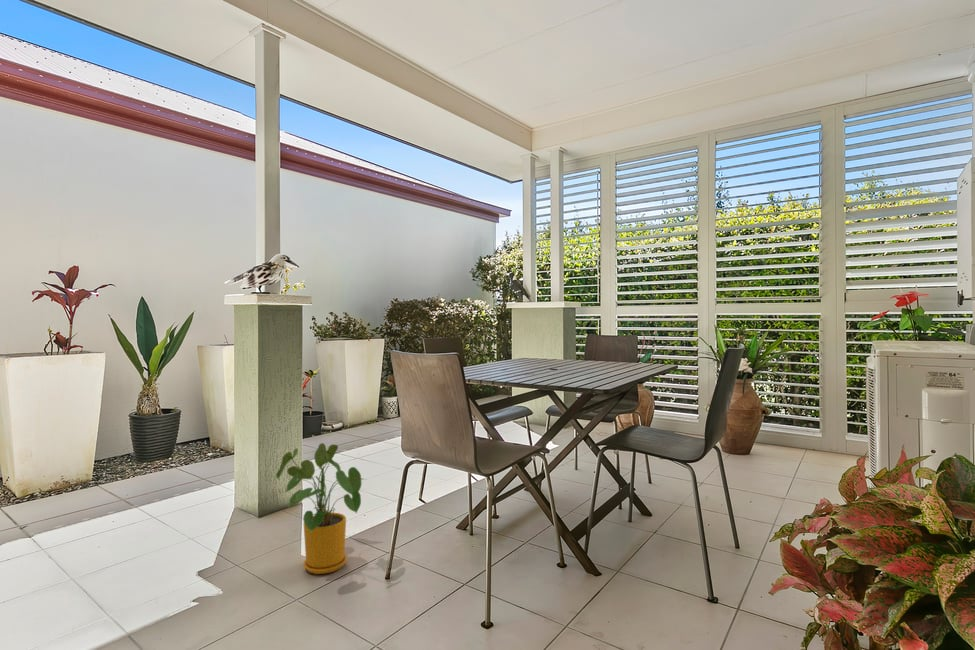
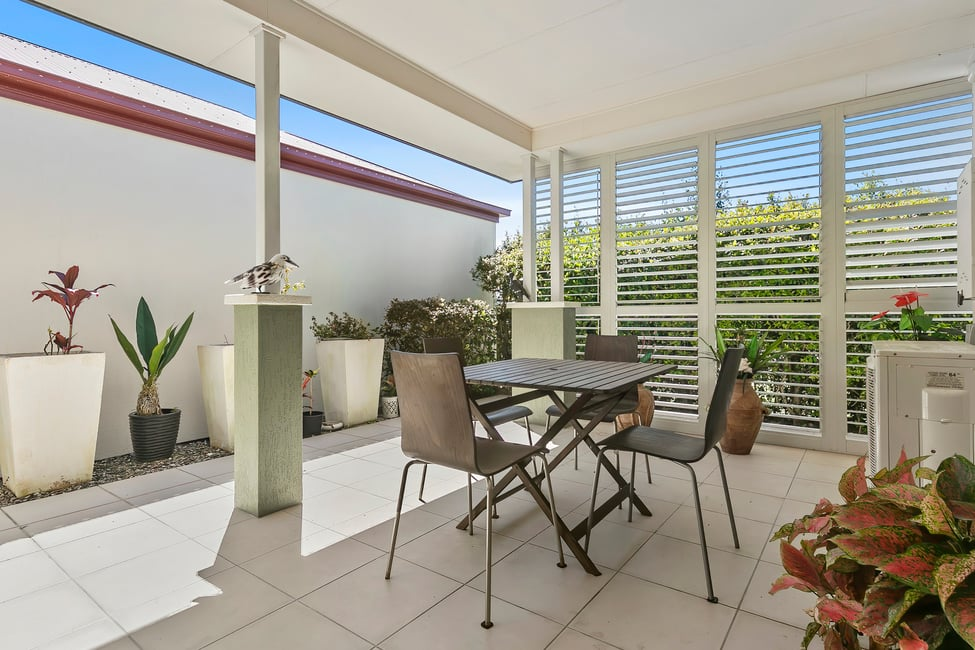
- house plant (319, 508)
